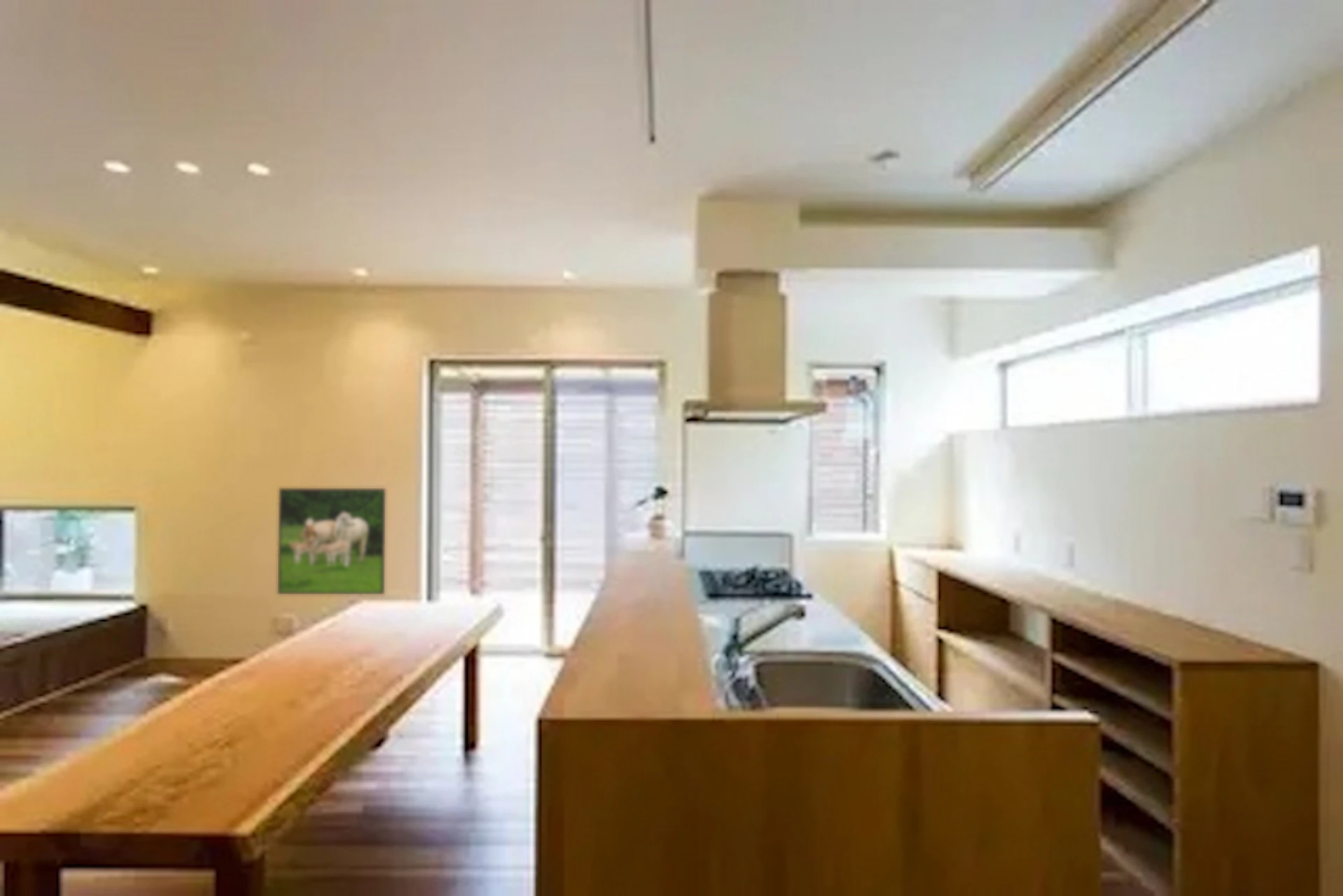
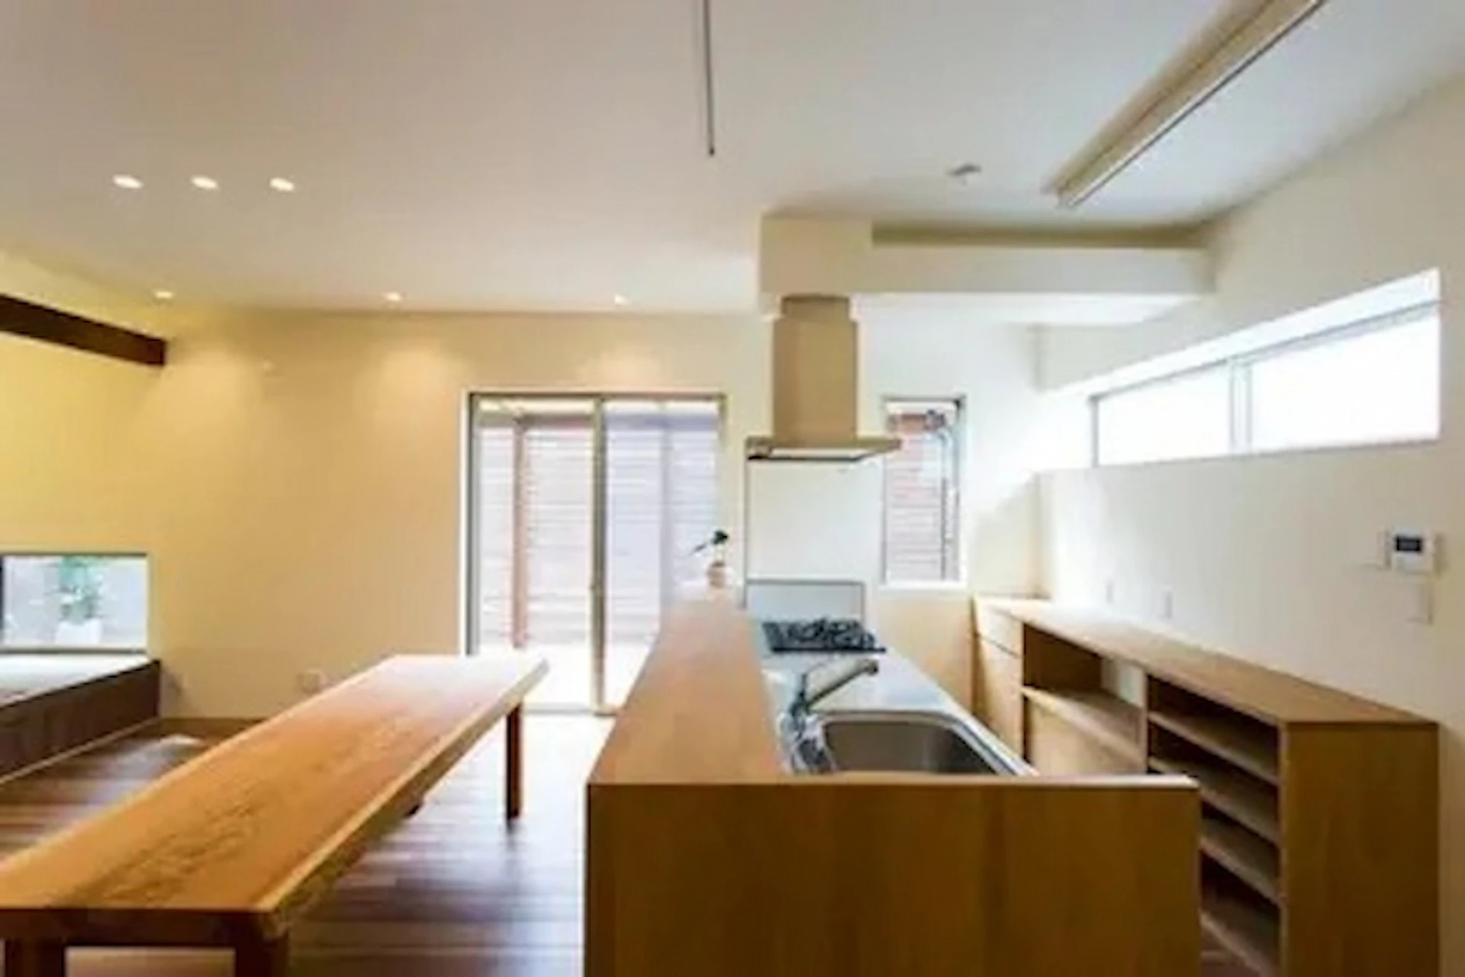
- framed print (332, 541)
